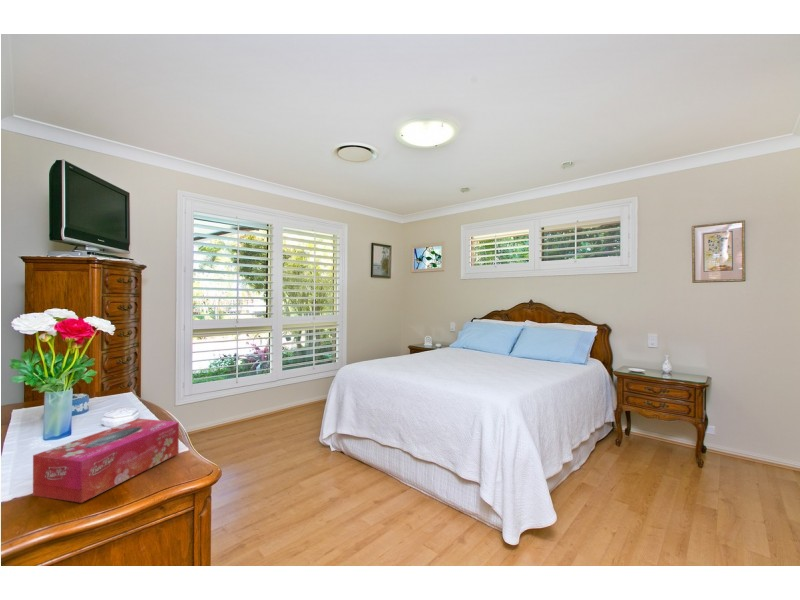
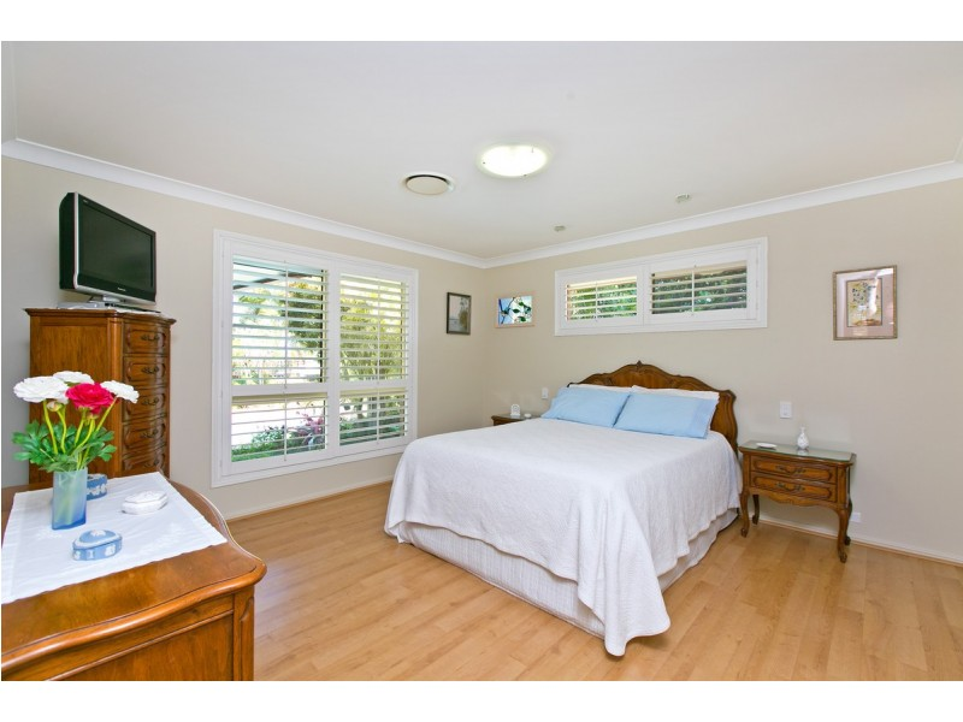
- tissue box (114, 454)
